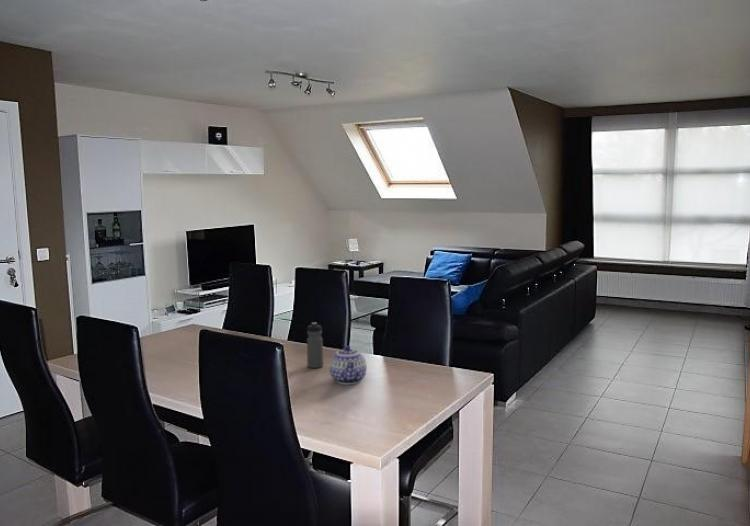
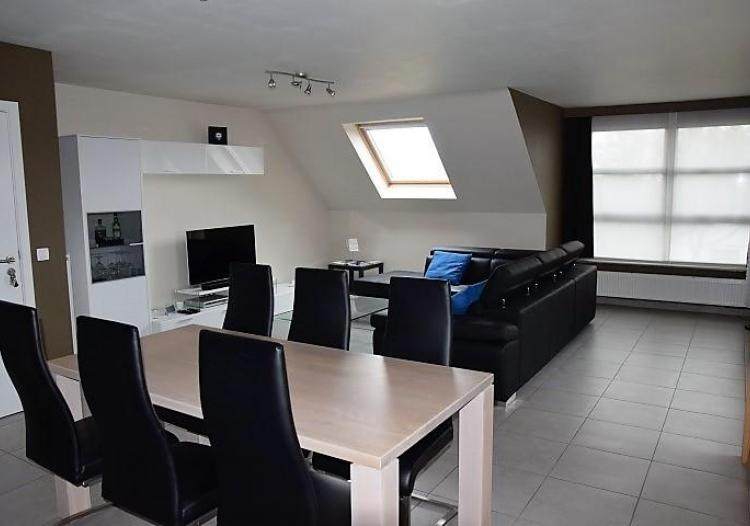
- teapot (348, 363)
- water bottle (314, 344)
